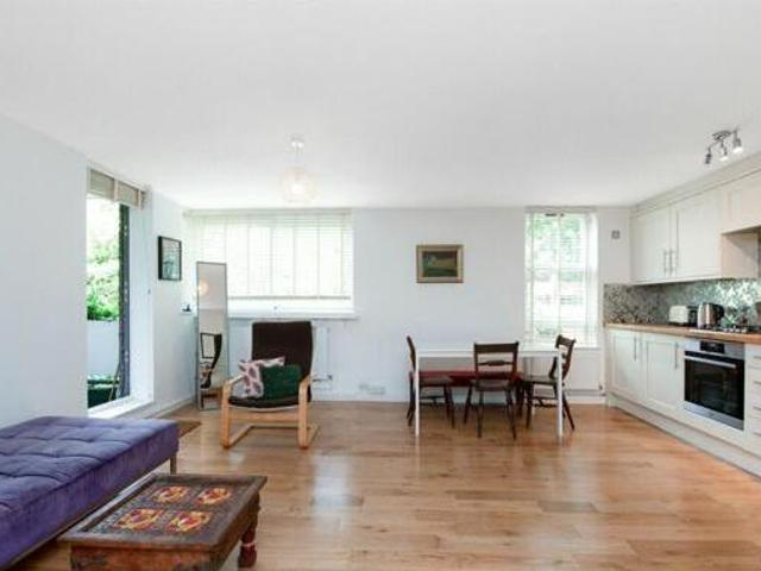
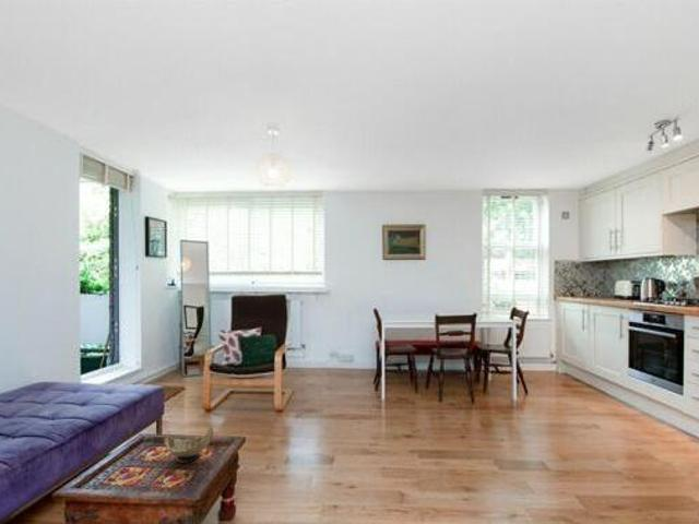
+ decorative bowl (188, 441)
